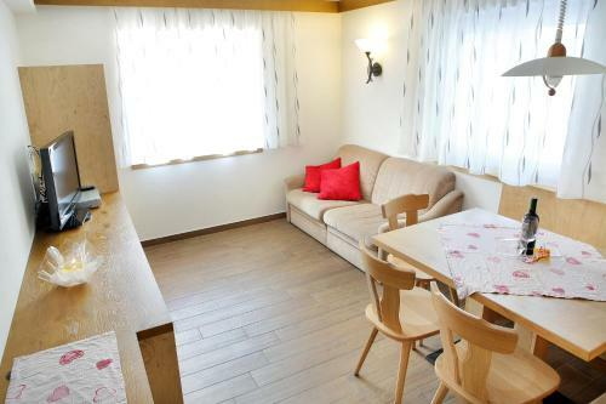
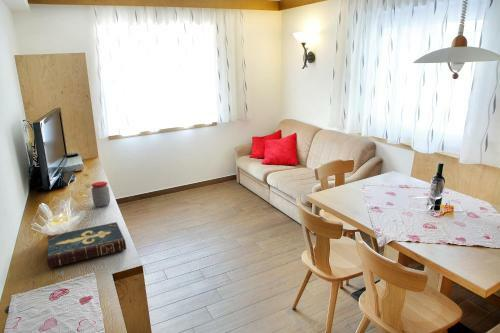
+ jar (100, 194)
+ book (86, 243)
